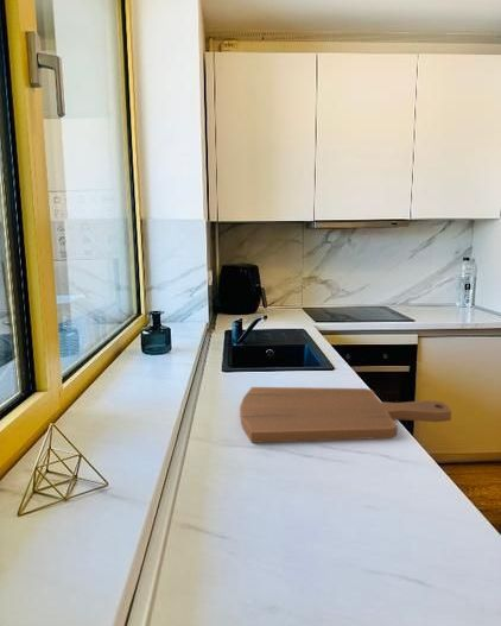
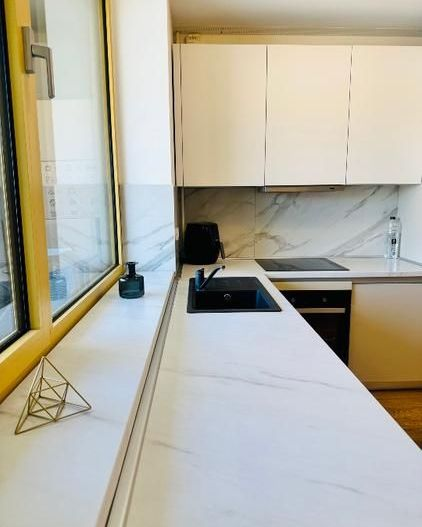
- cutting board (326, 411)
